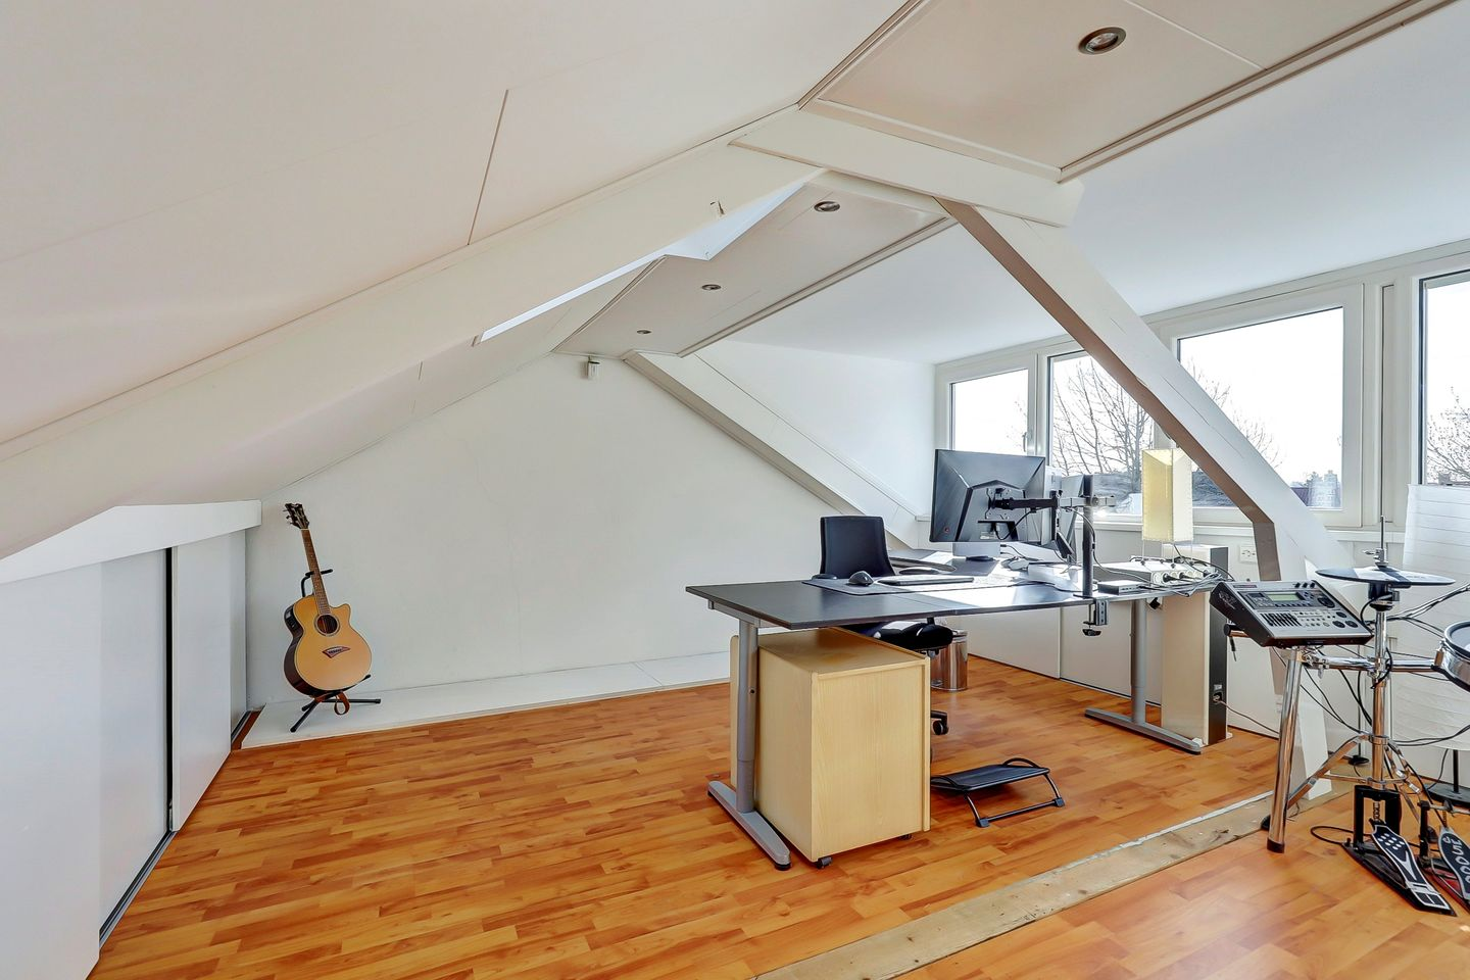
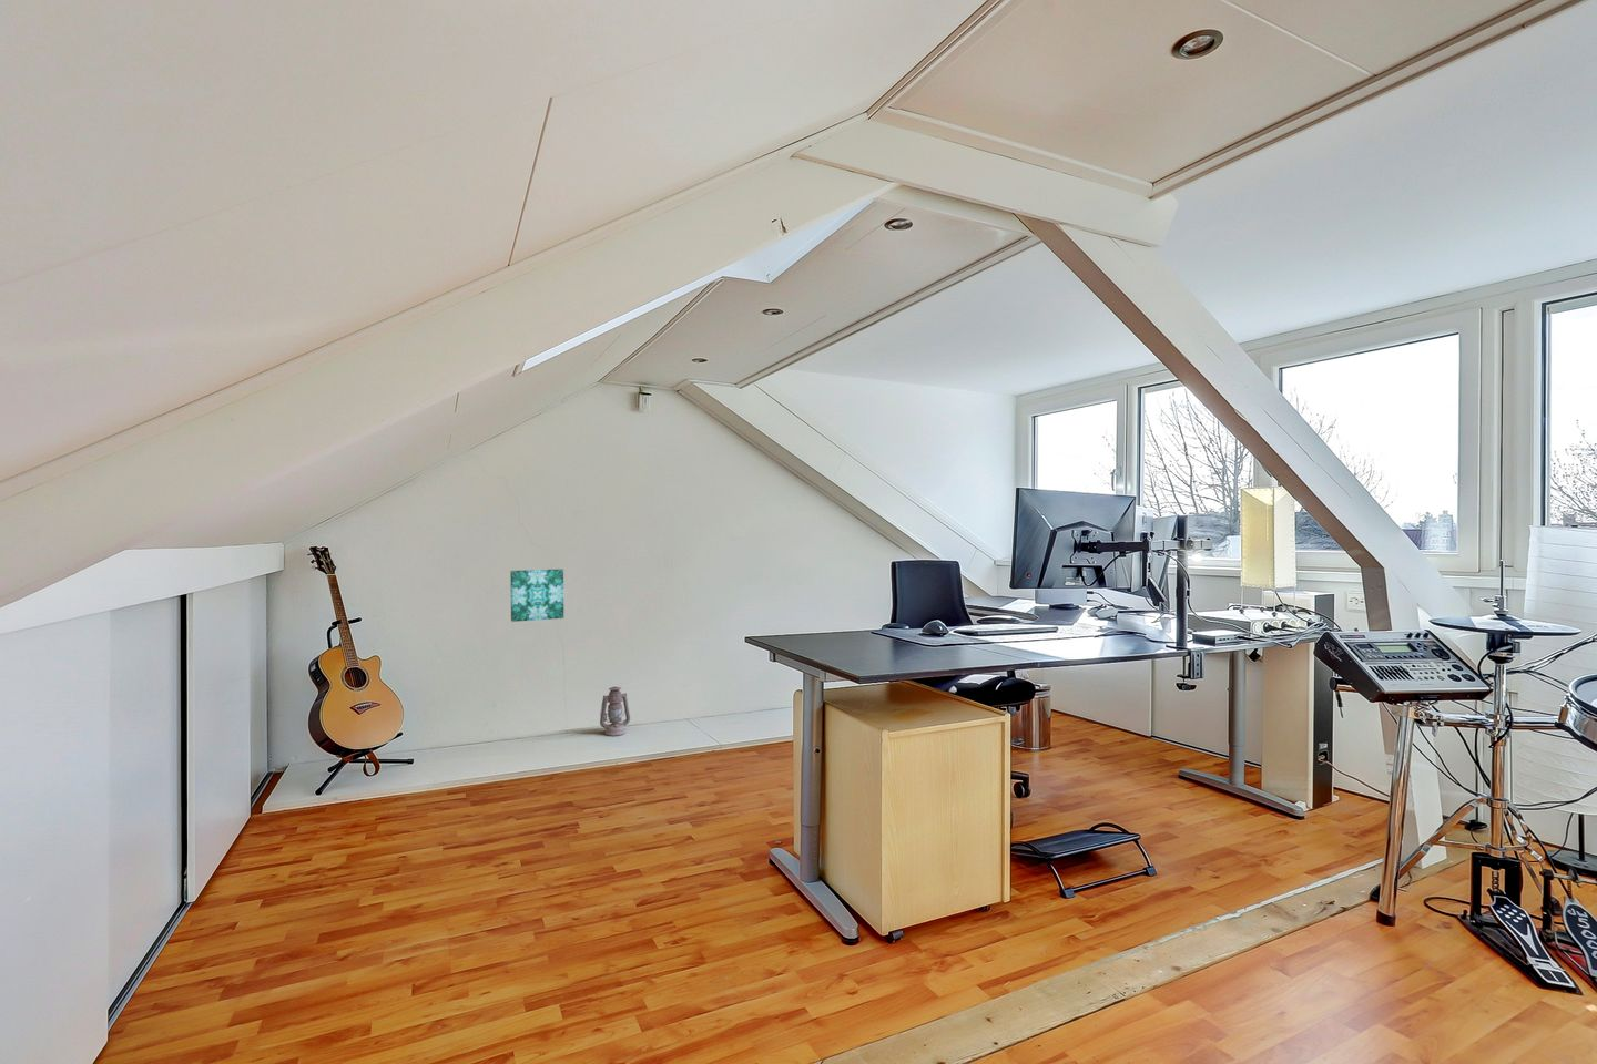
+ lantern (614, 709)
+ wall art (537, 594)
